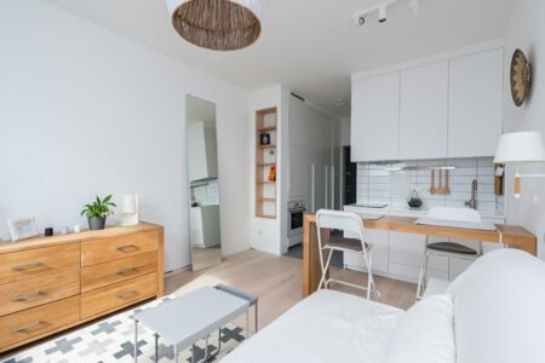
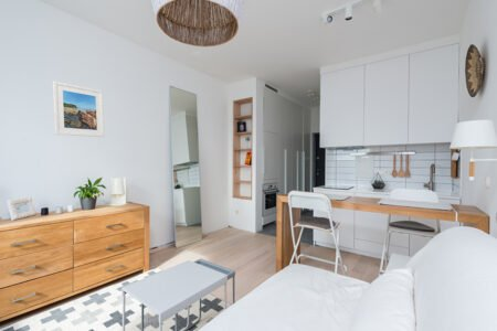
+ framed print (80, 110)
